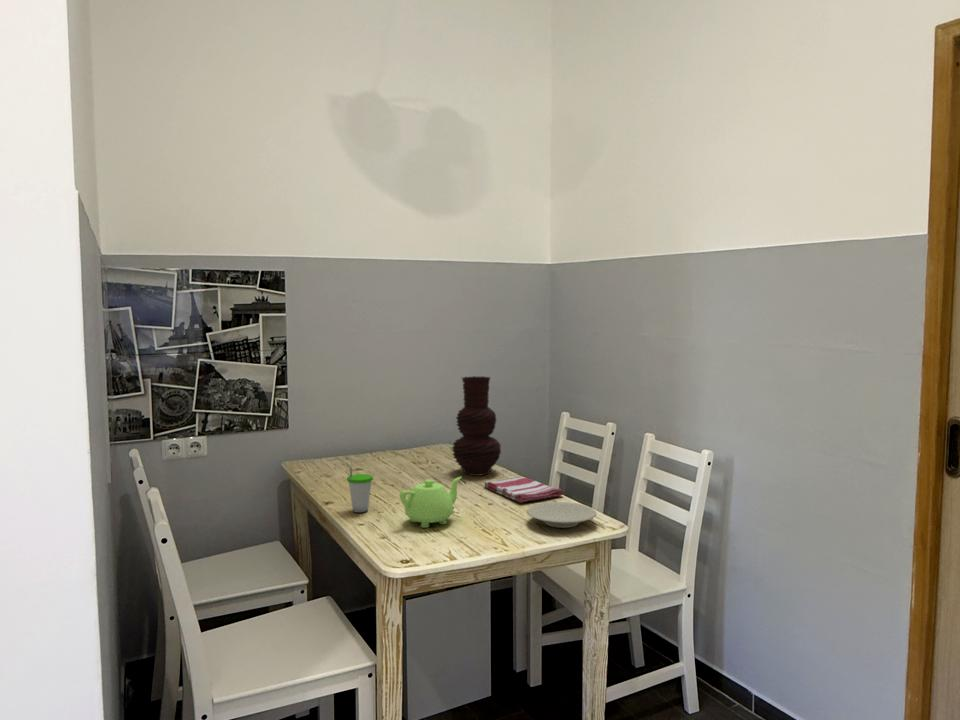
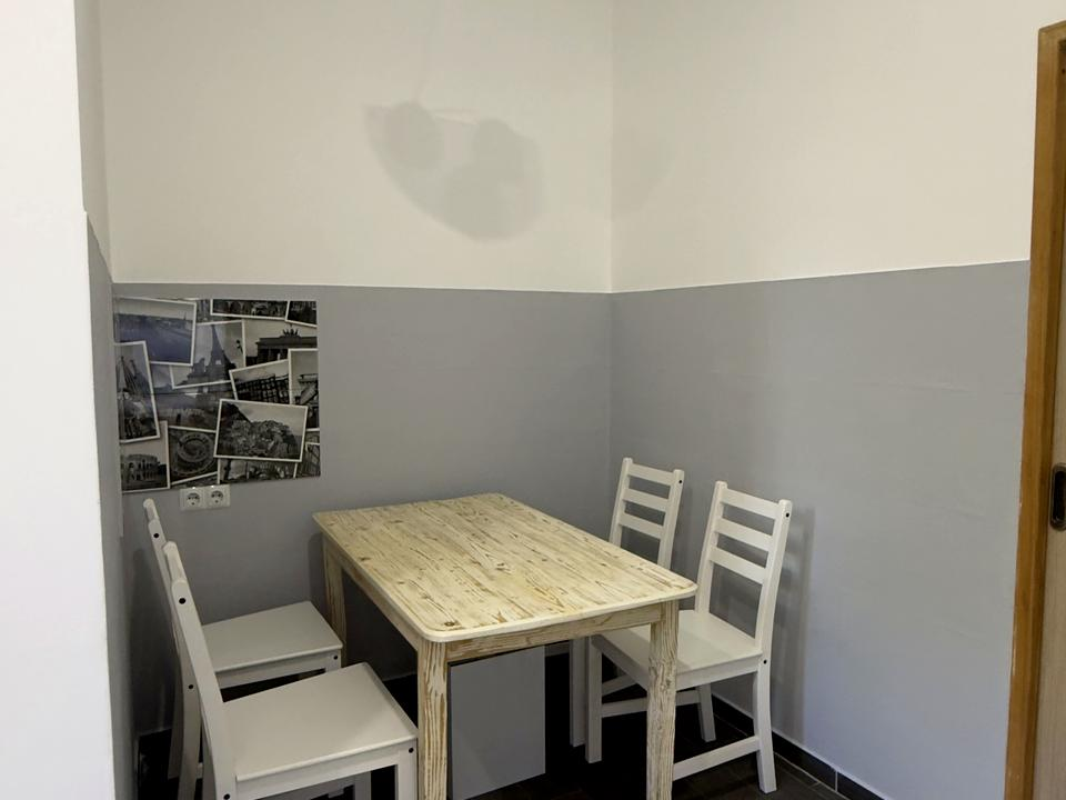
- dish towel (522, 487)
- vase (476, 425)
- teapot (431, 500)
- saucer (561, 516)
- cup (360, 486)
